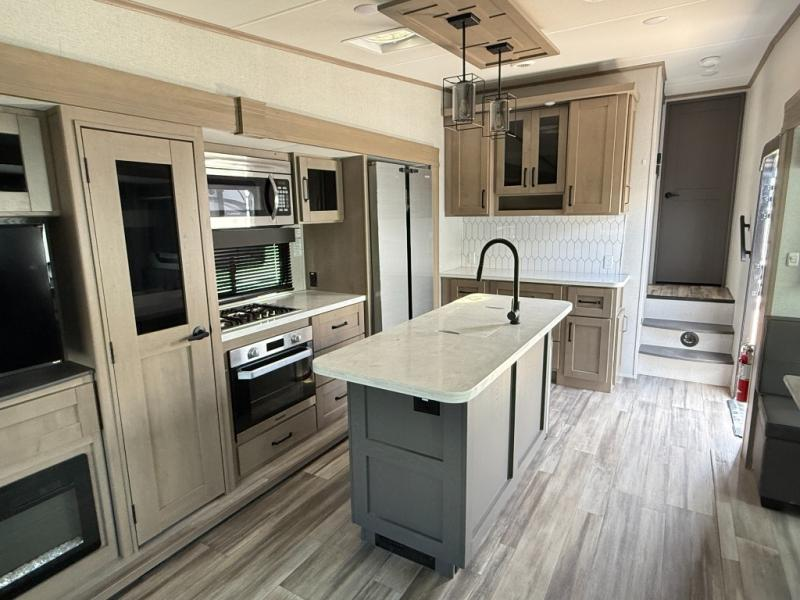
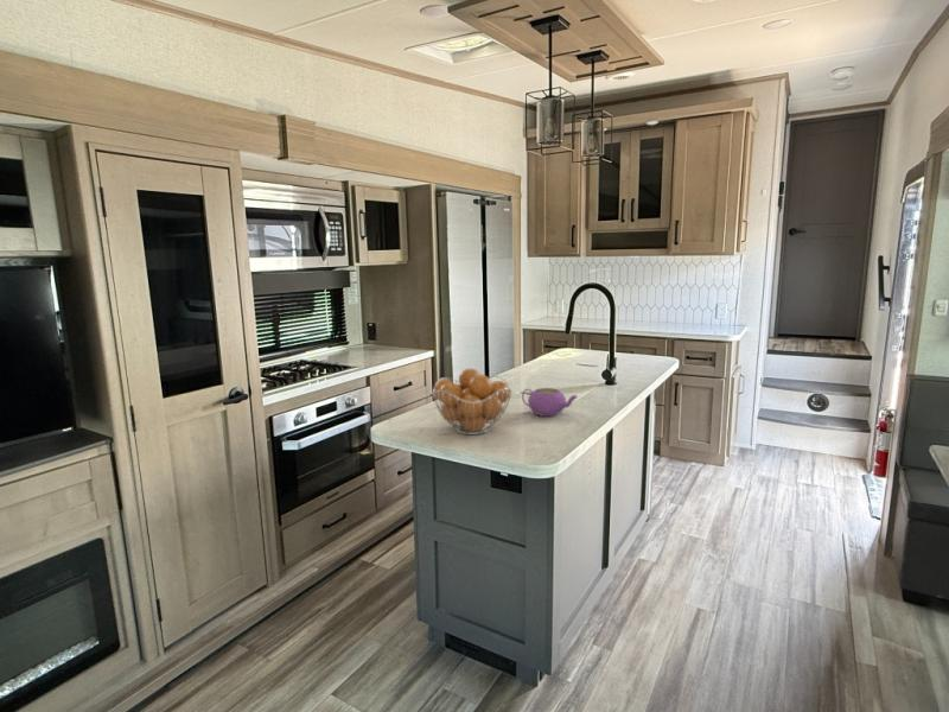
+ fruit basket (471, 400)
+ teapot (548, 402)
